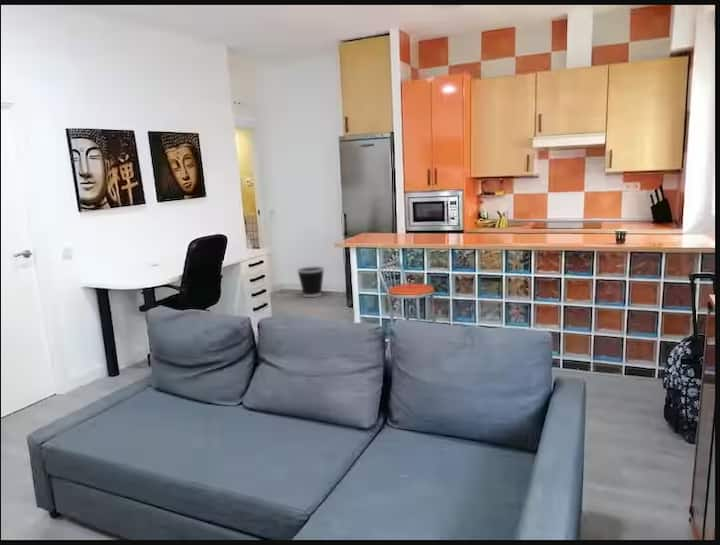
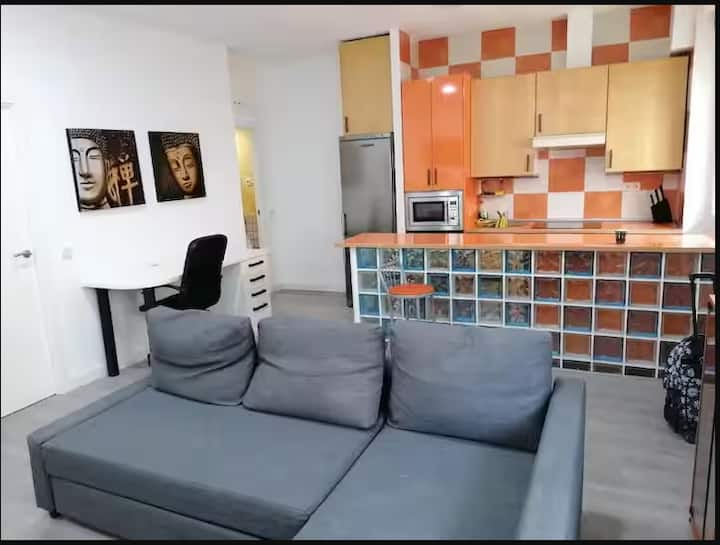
- wastebasket (311, 281)
